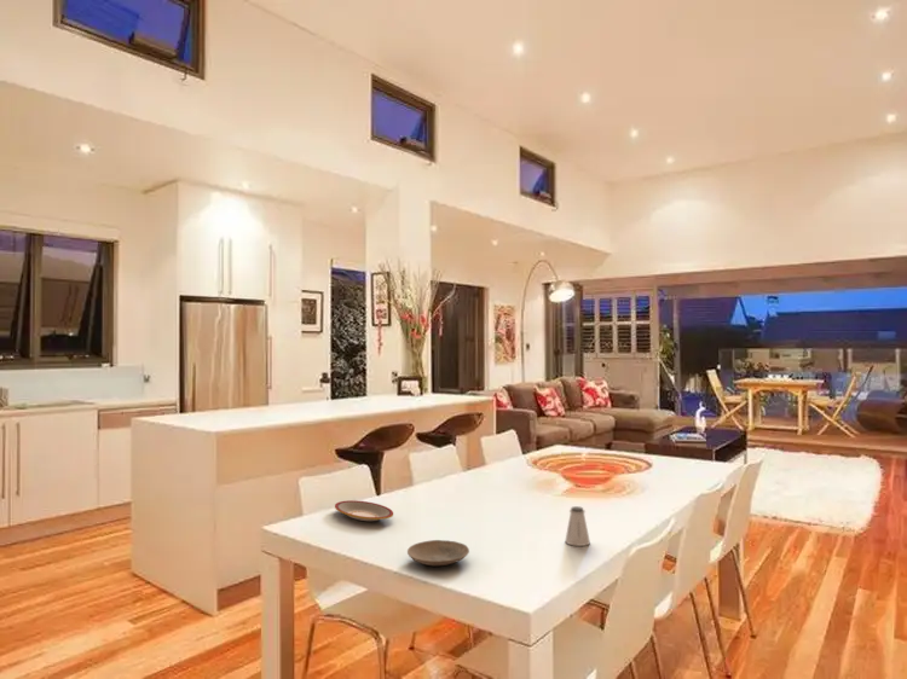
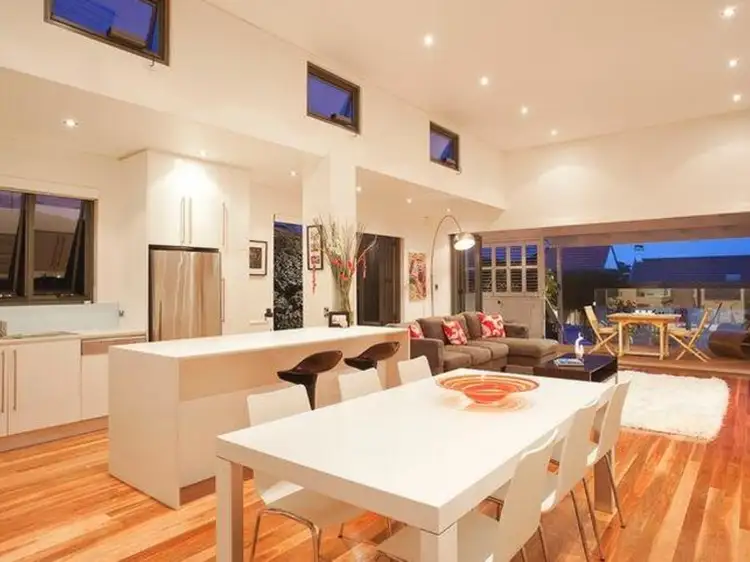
- saltshaker (577, 524)
- plate (438, 555)
- plate (363, 512)
